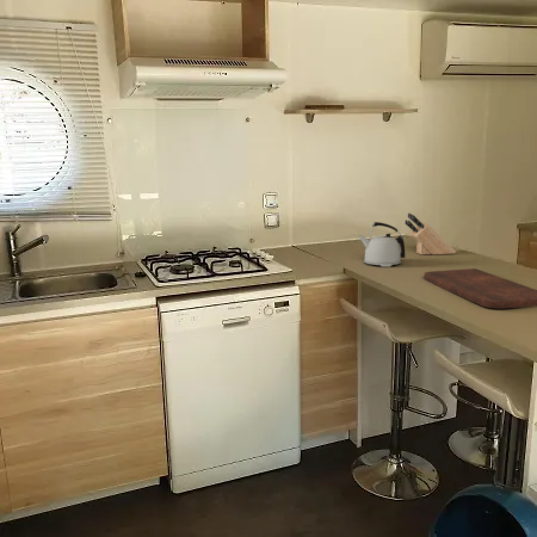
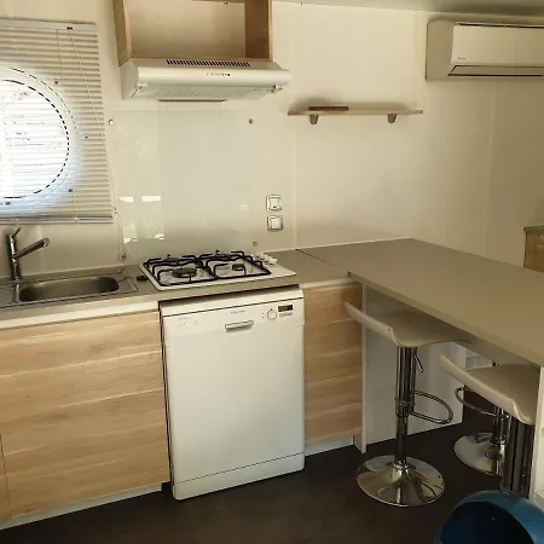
- knife block (430, 233)
- kettle (381, 242)
- cutting board (481, 286)
